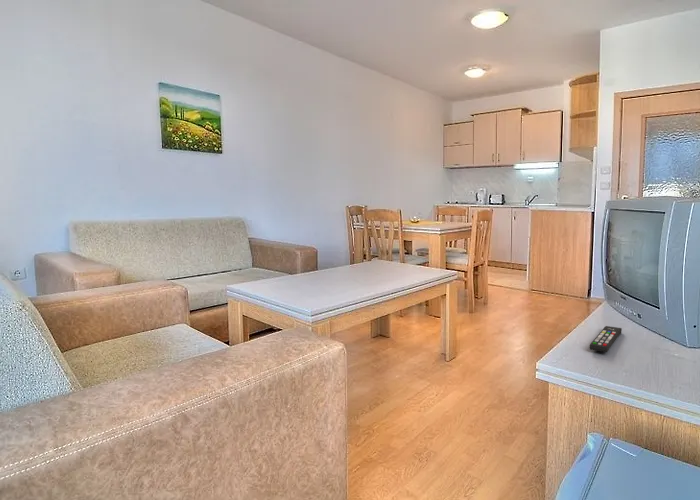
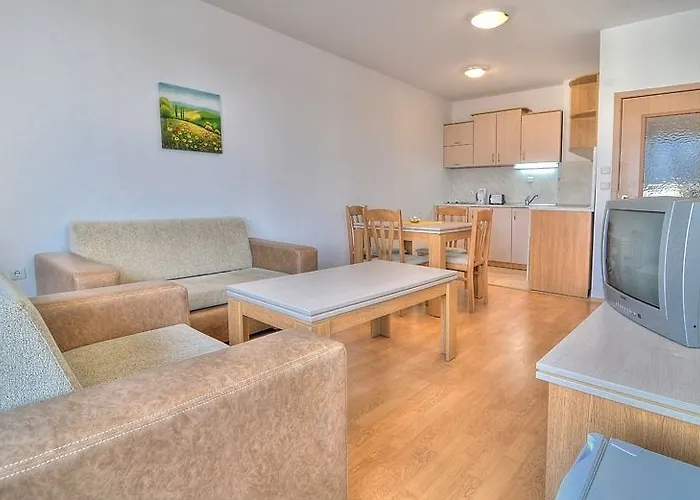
- remote control (606, 338)
